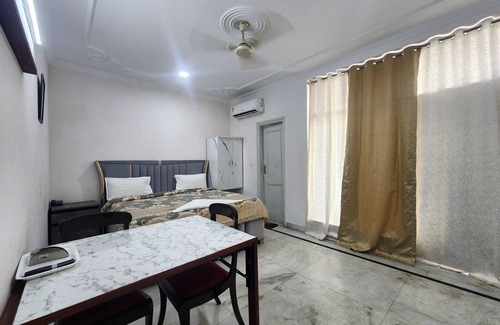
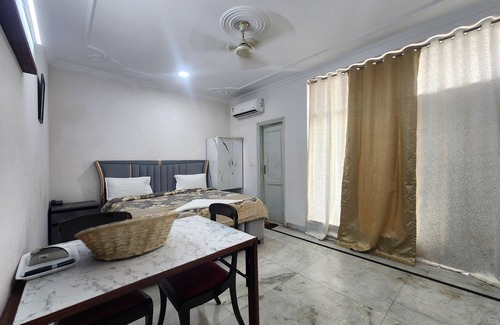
+ fruit basket (133, 230)
